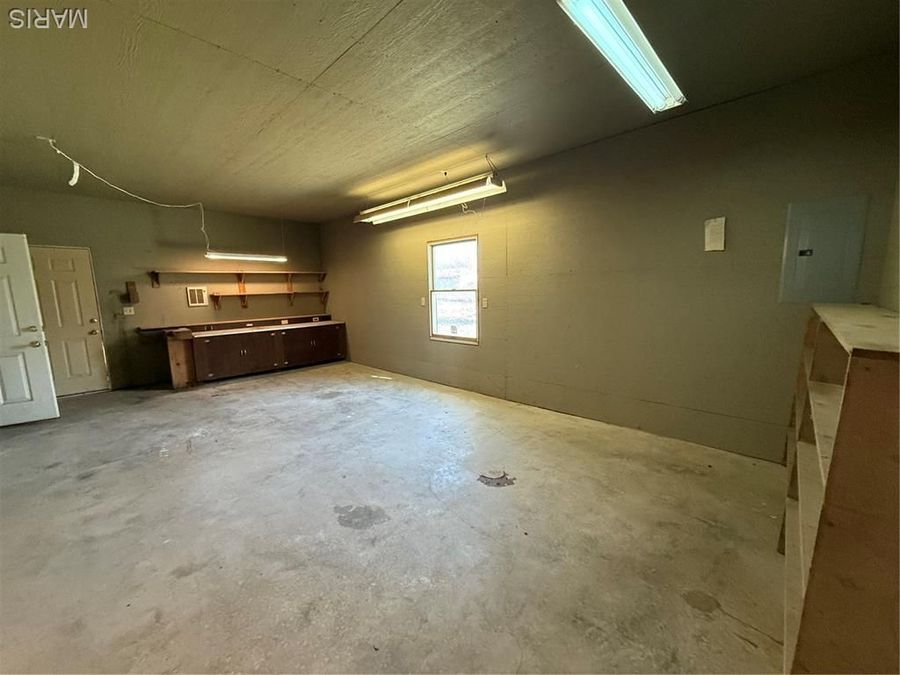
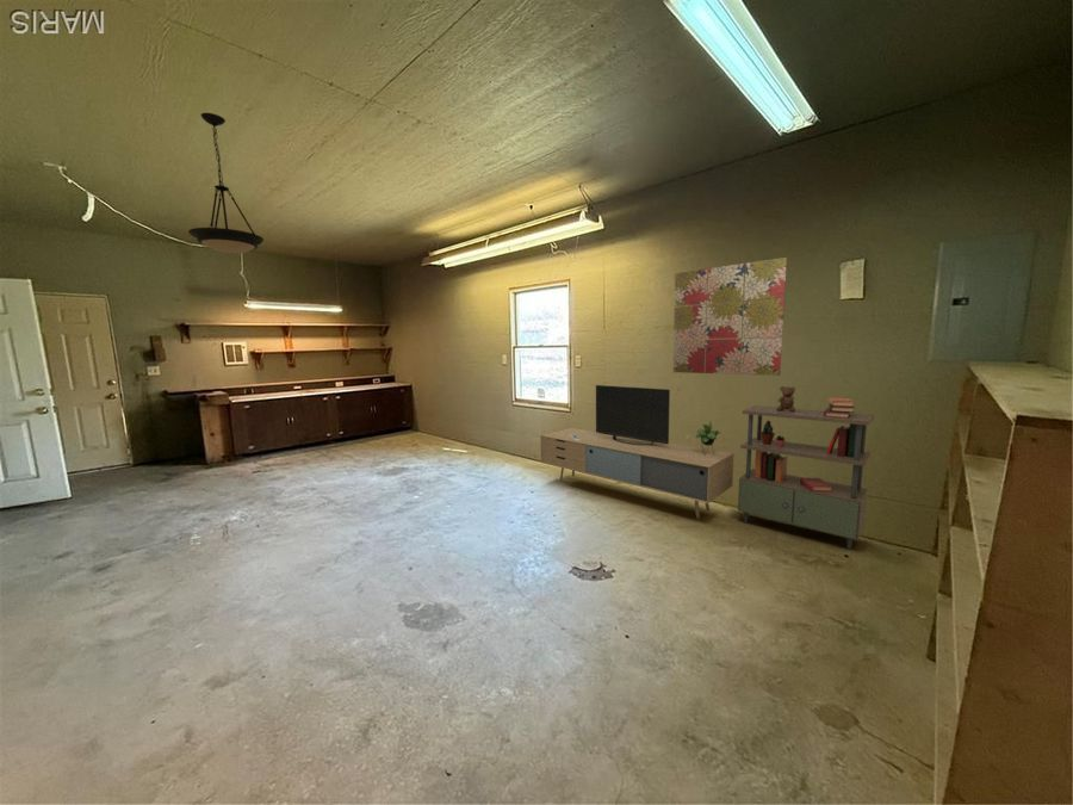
+ light fixture (221, 186)
+ media console (627, 441)
+ wall art (724, 321)
+ shelving unit (801, 456)
